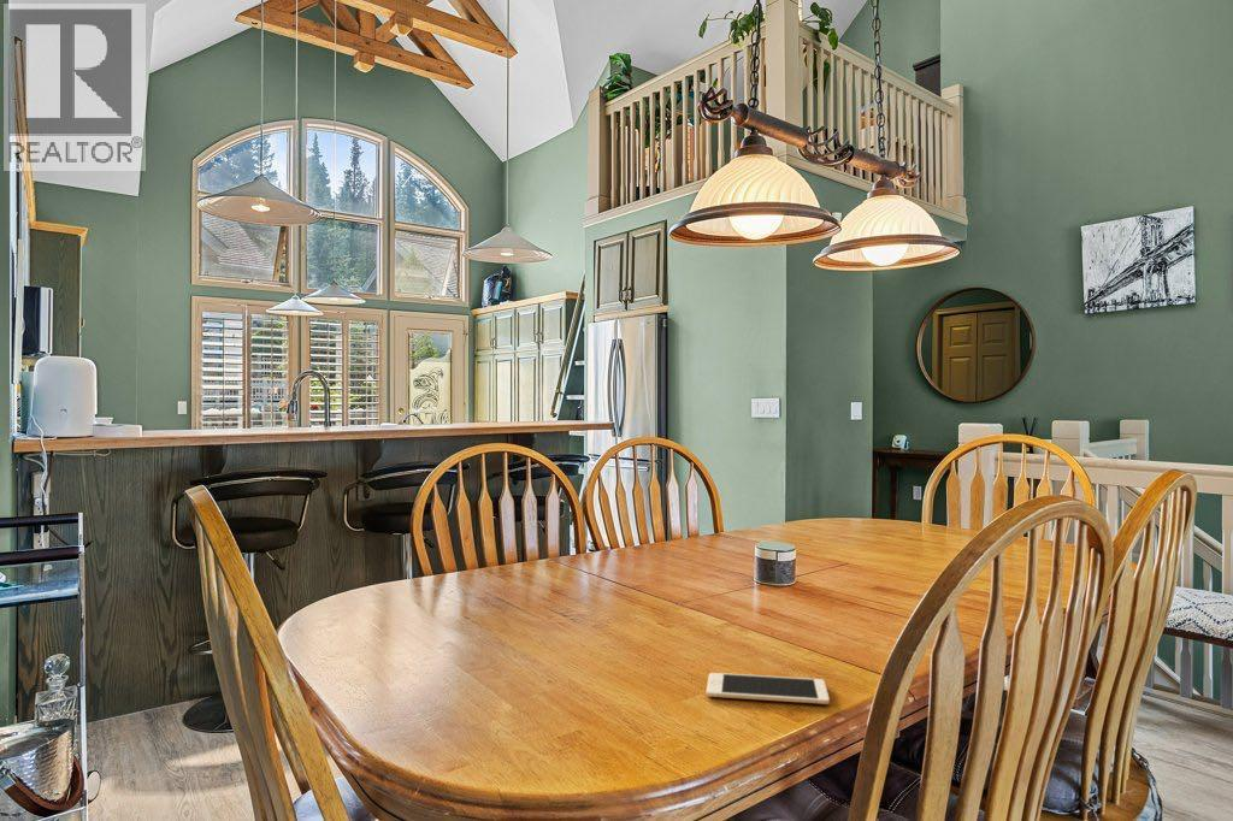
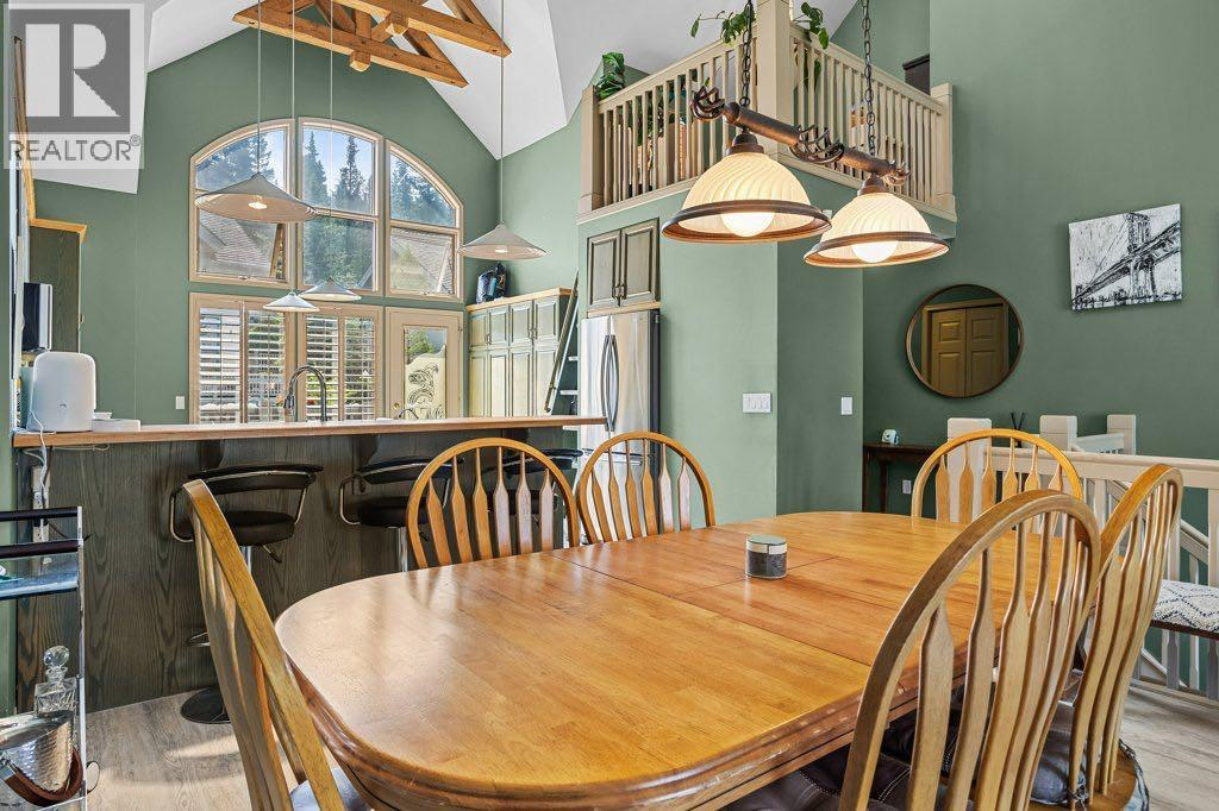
- cell phone (766, 687)
